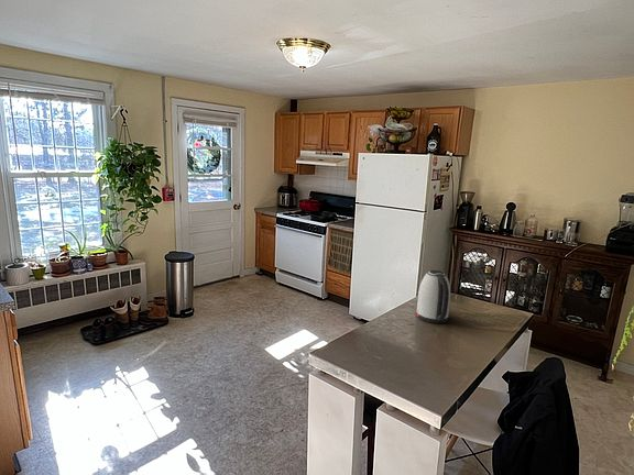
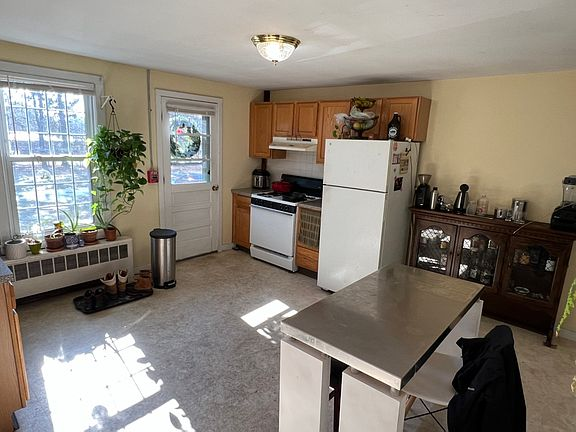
- kettle (436, 296)
